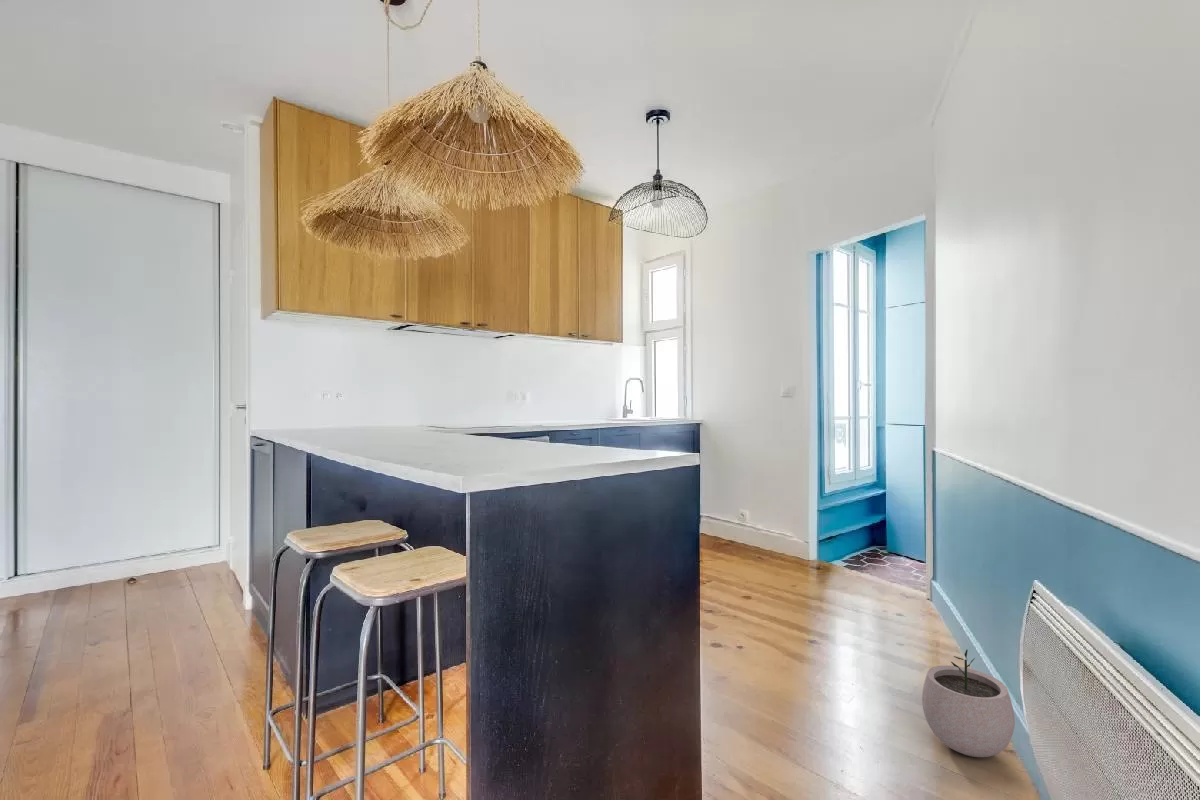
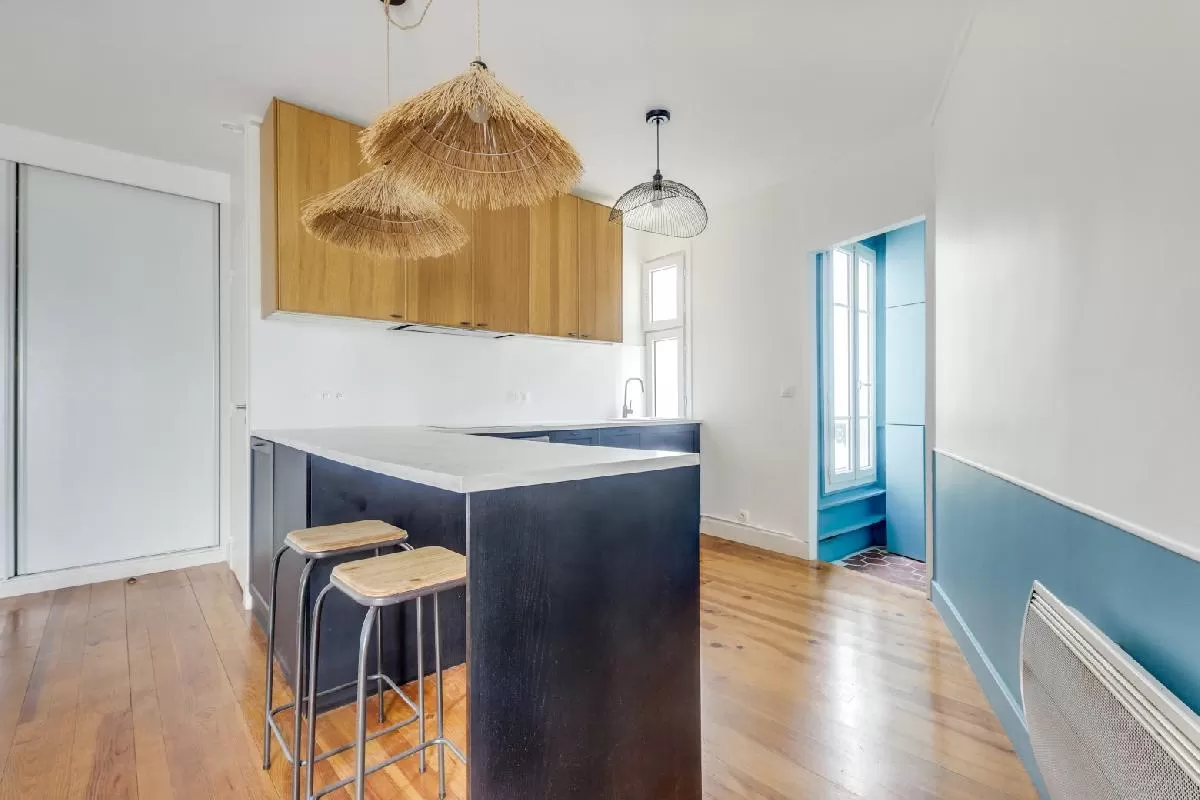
- plant pot (966, 699)
